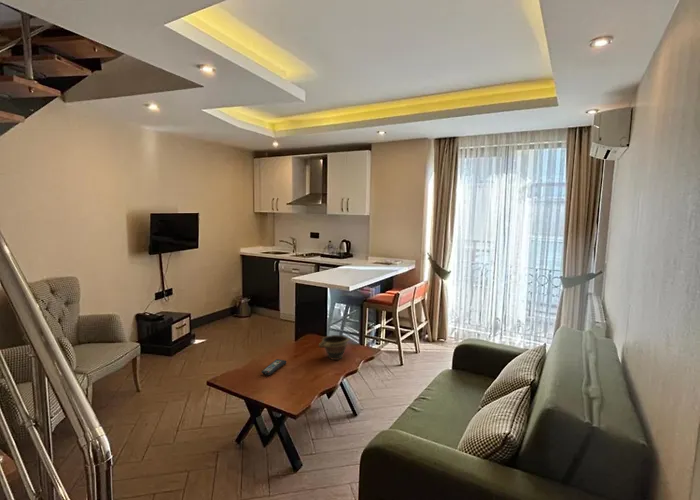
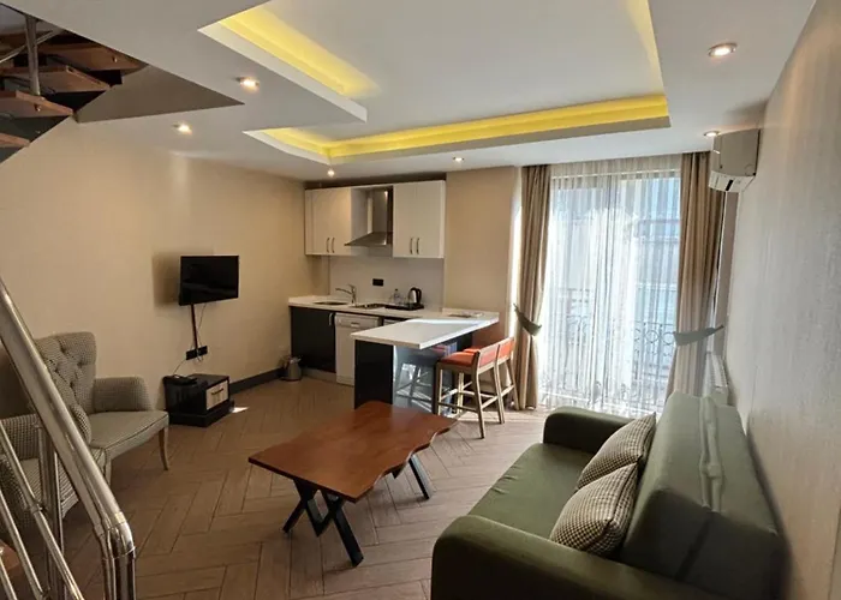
- bowl (334, 347)
- remote control (274, 366)
